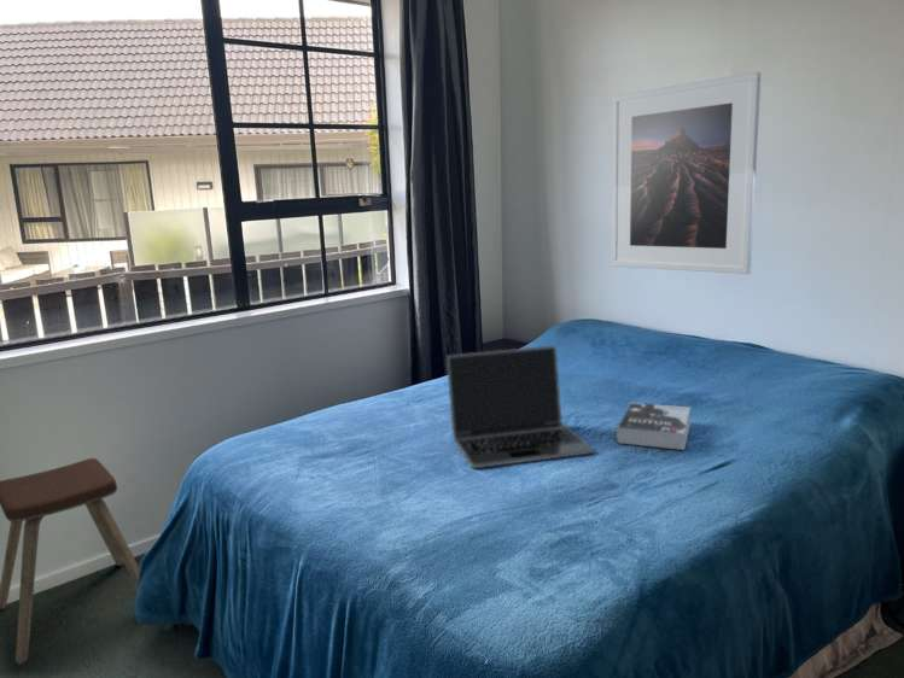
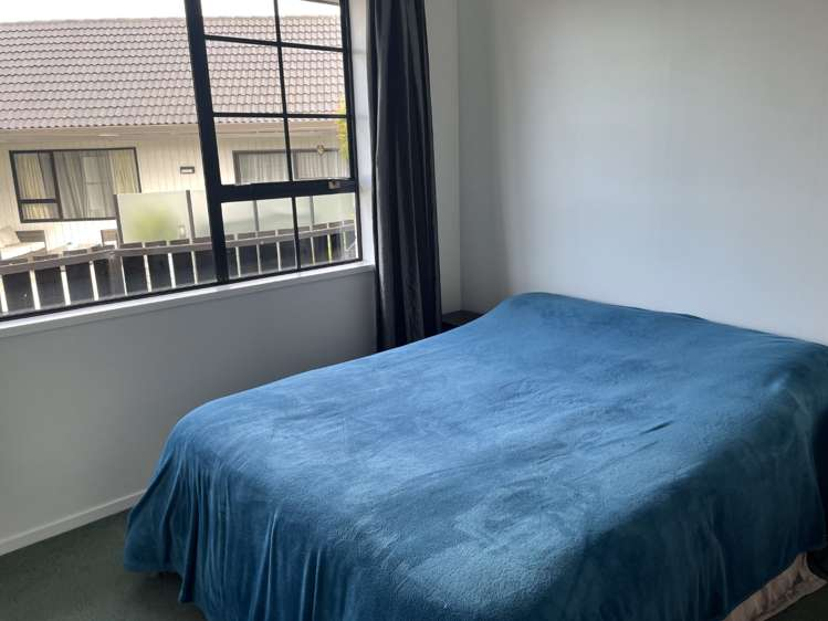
- laptop (517, 402)
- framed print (677, 180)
- book (654, 425)
- music stool (37, 538)
